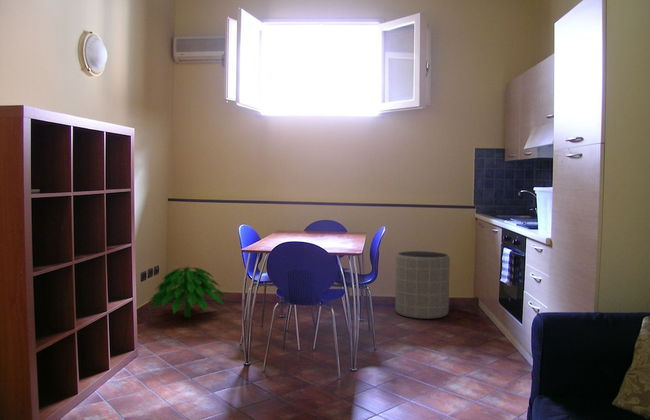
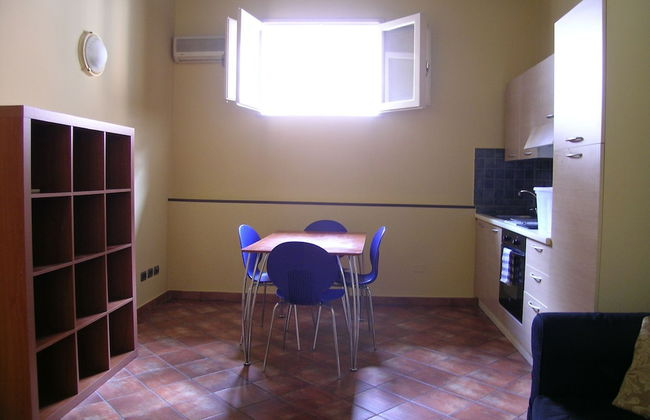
- indoor plant (187, 289)
- trash can (422, 283)
